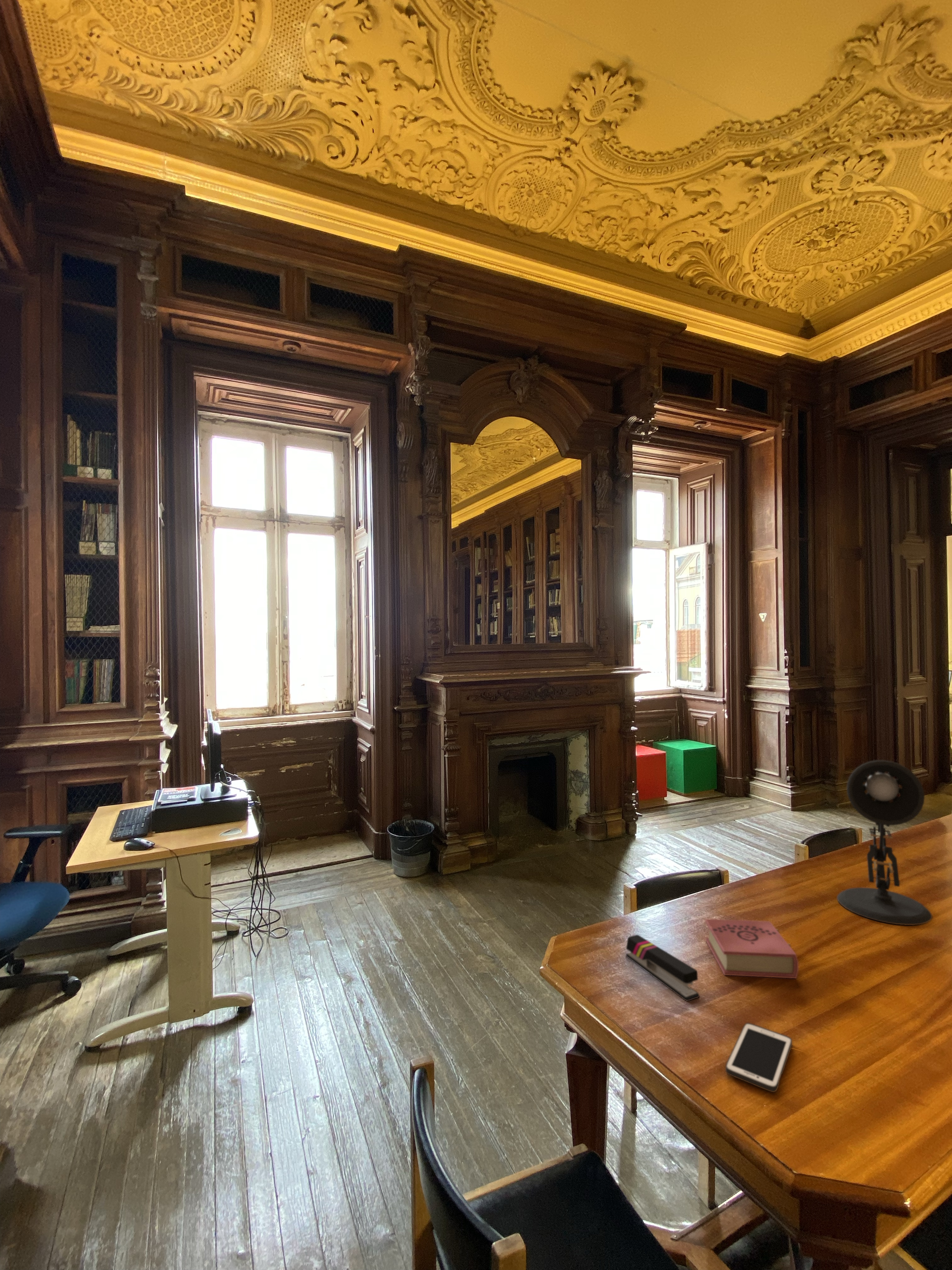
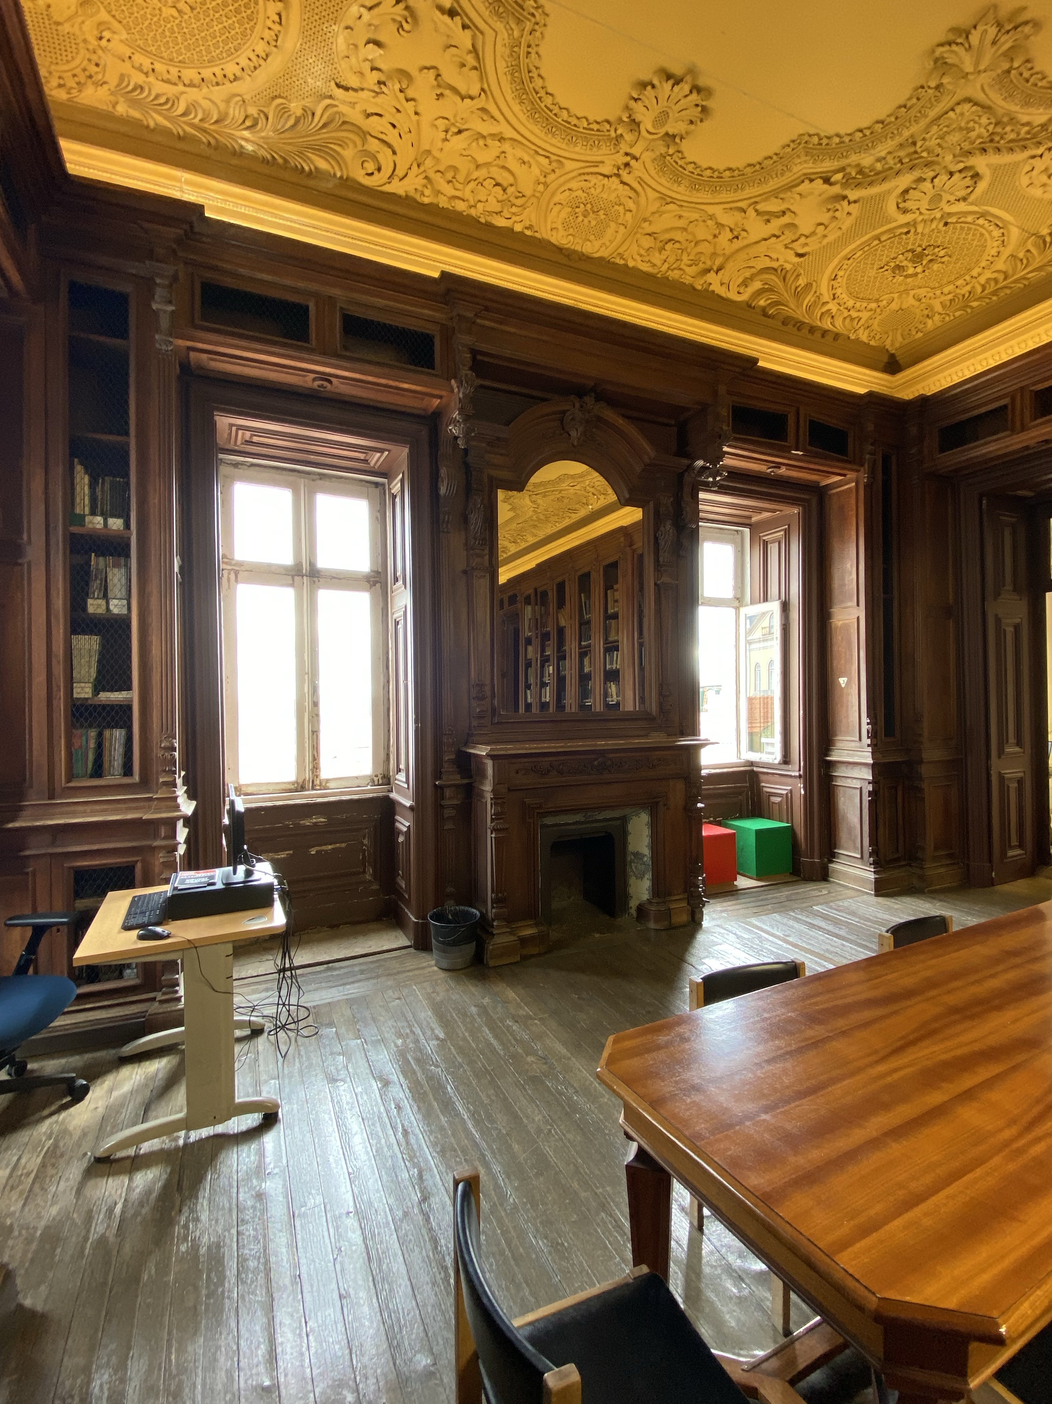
- cell phone (760, 1055)
- stapler (660, 963)
- book (750, 947)
- desk lamp (881, 830)
